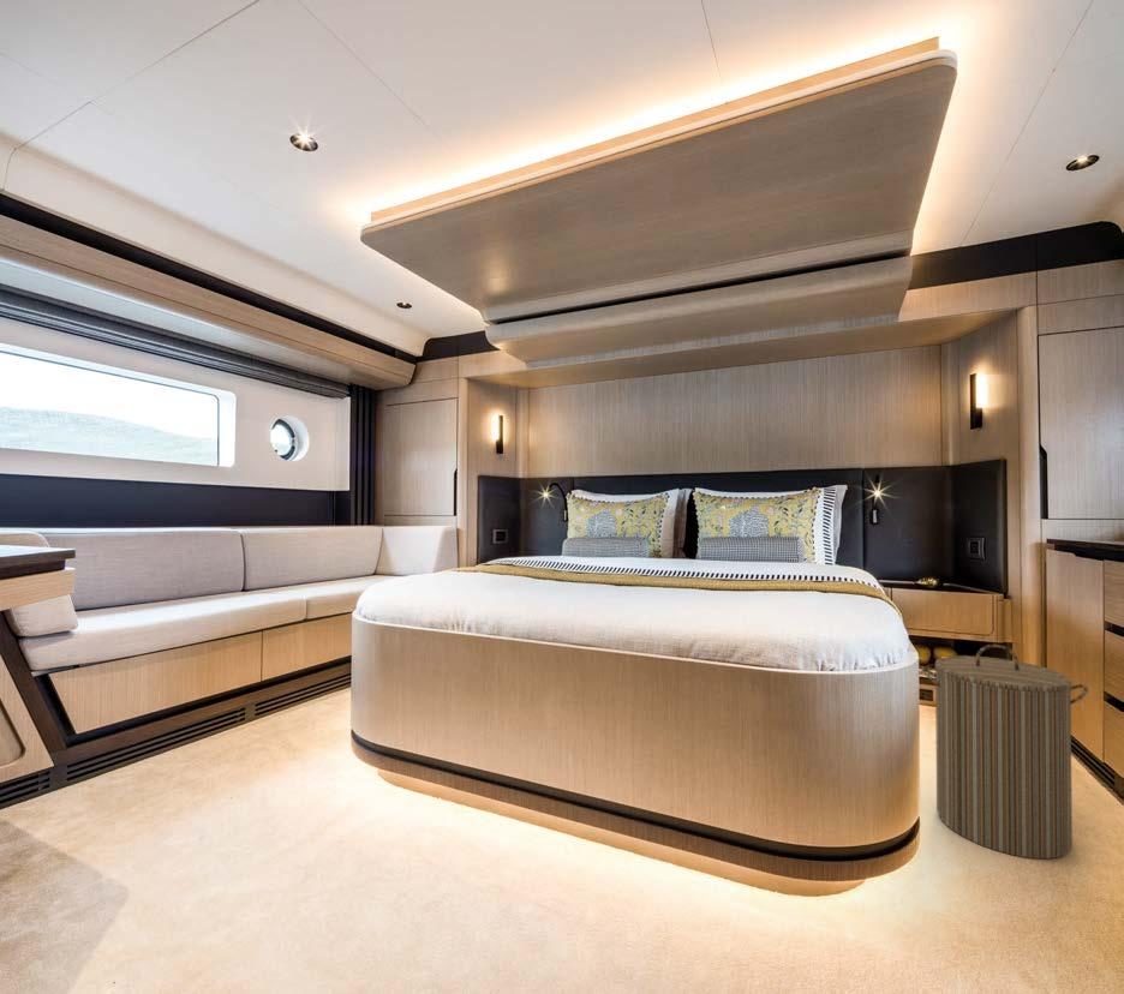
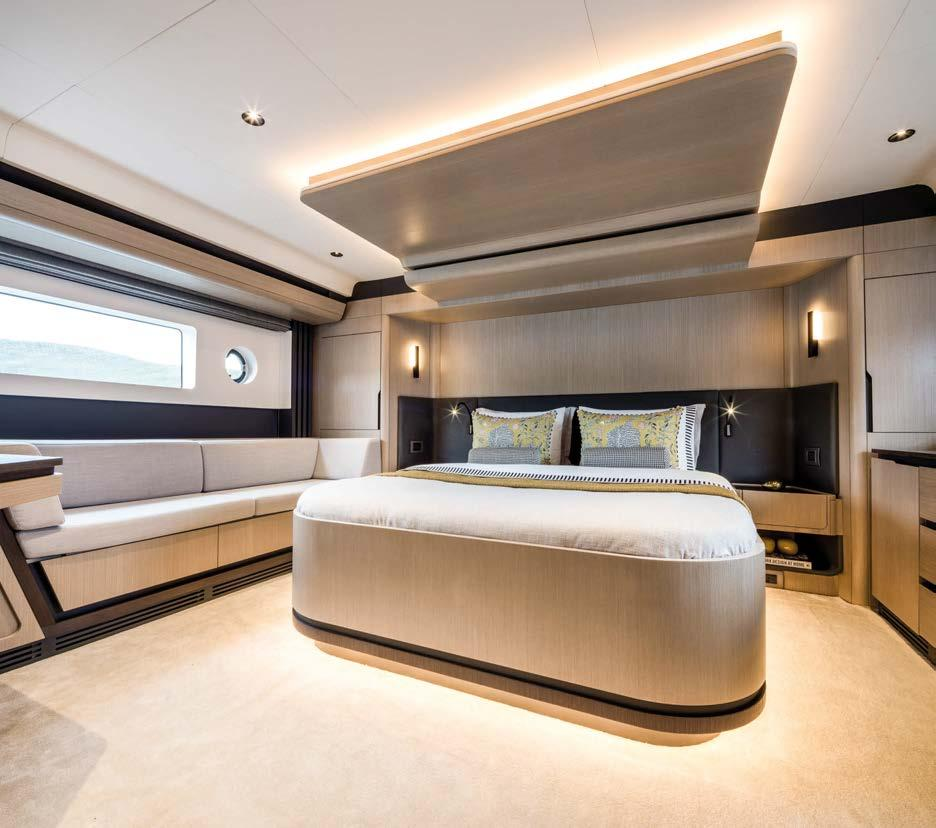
- laundry hamper (999, 736)
